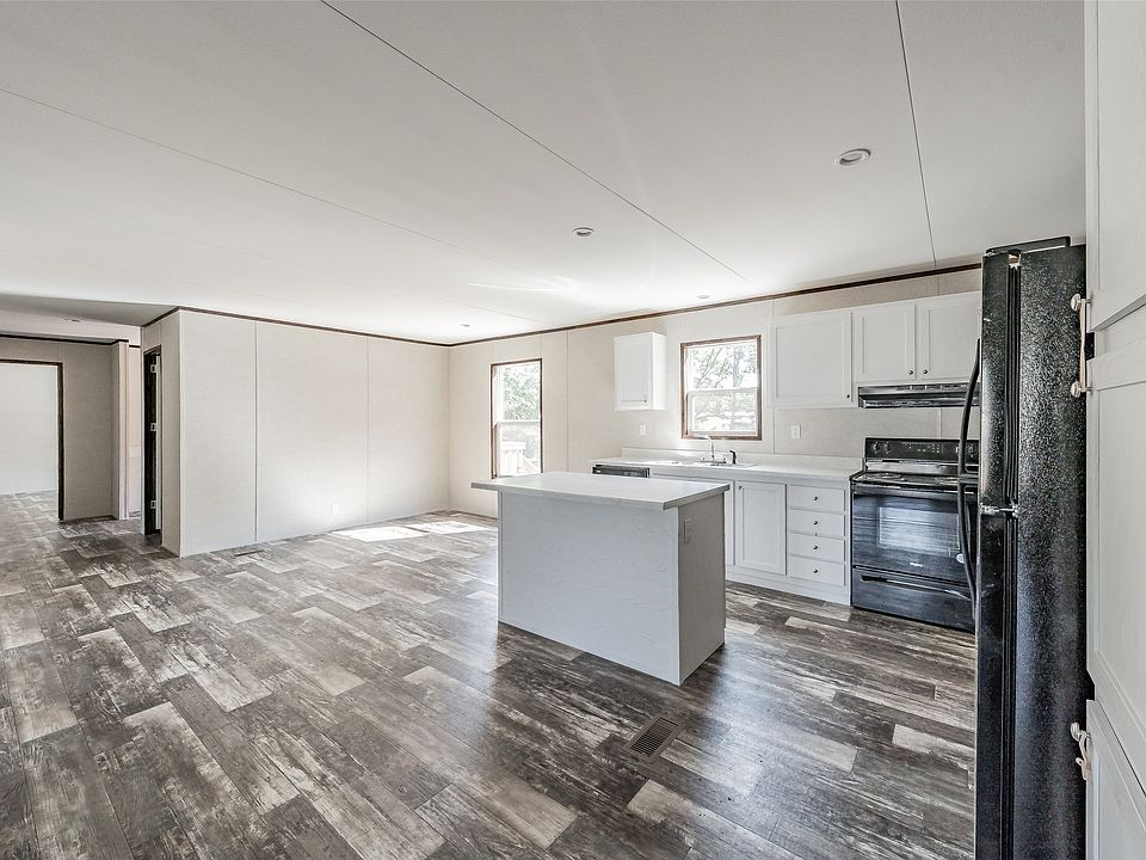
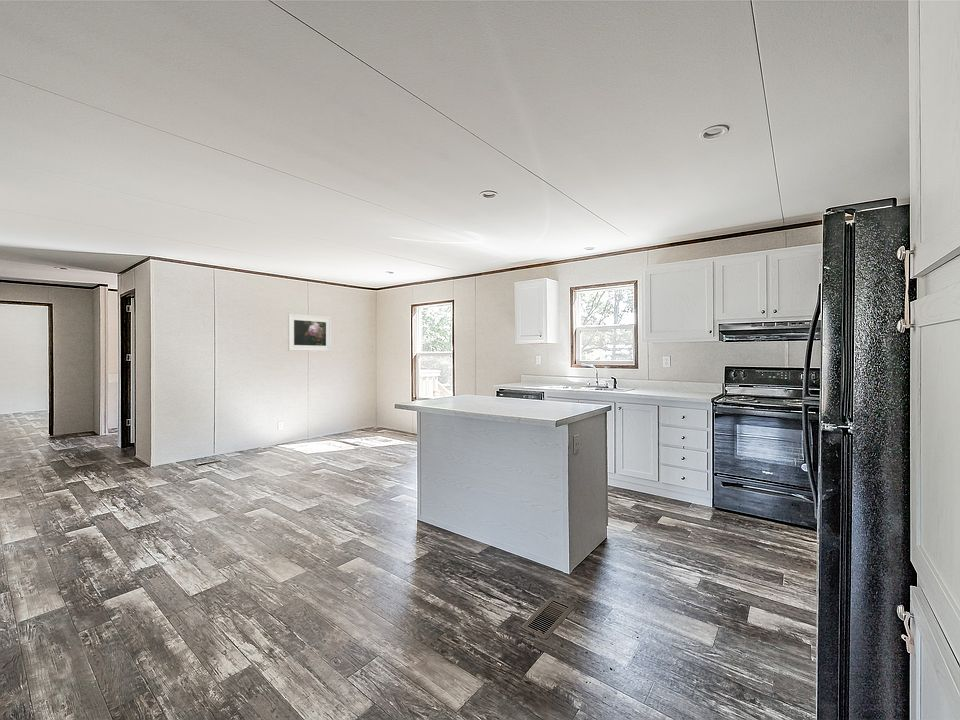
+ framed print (310, 333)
